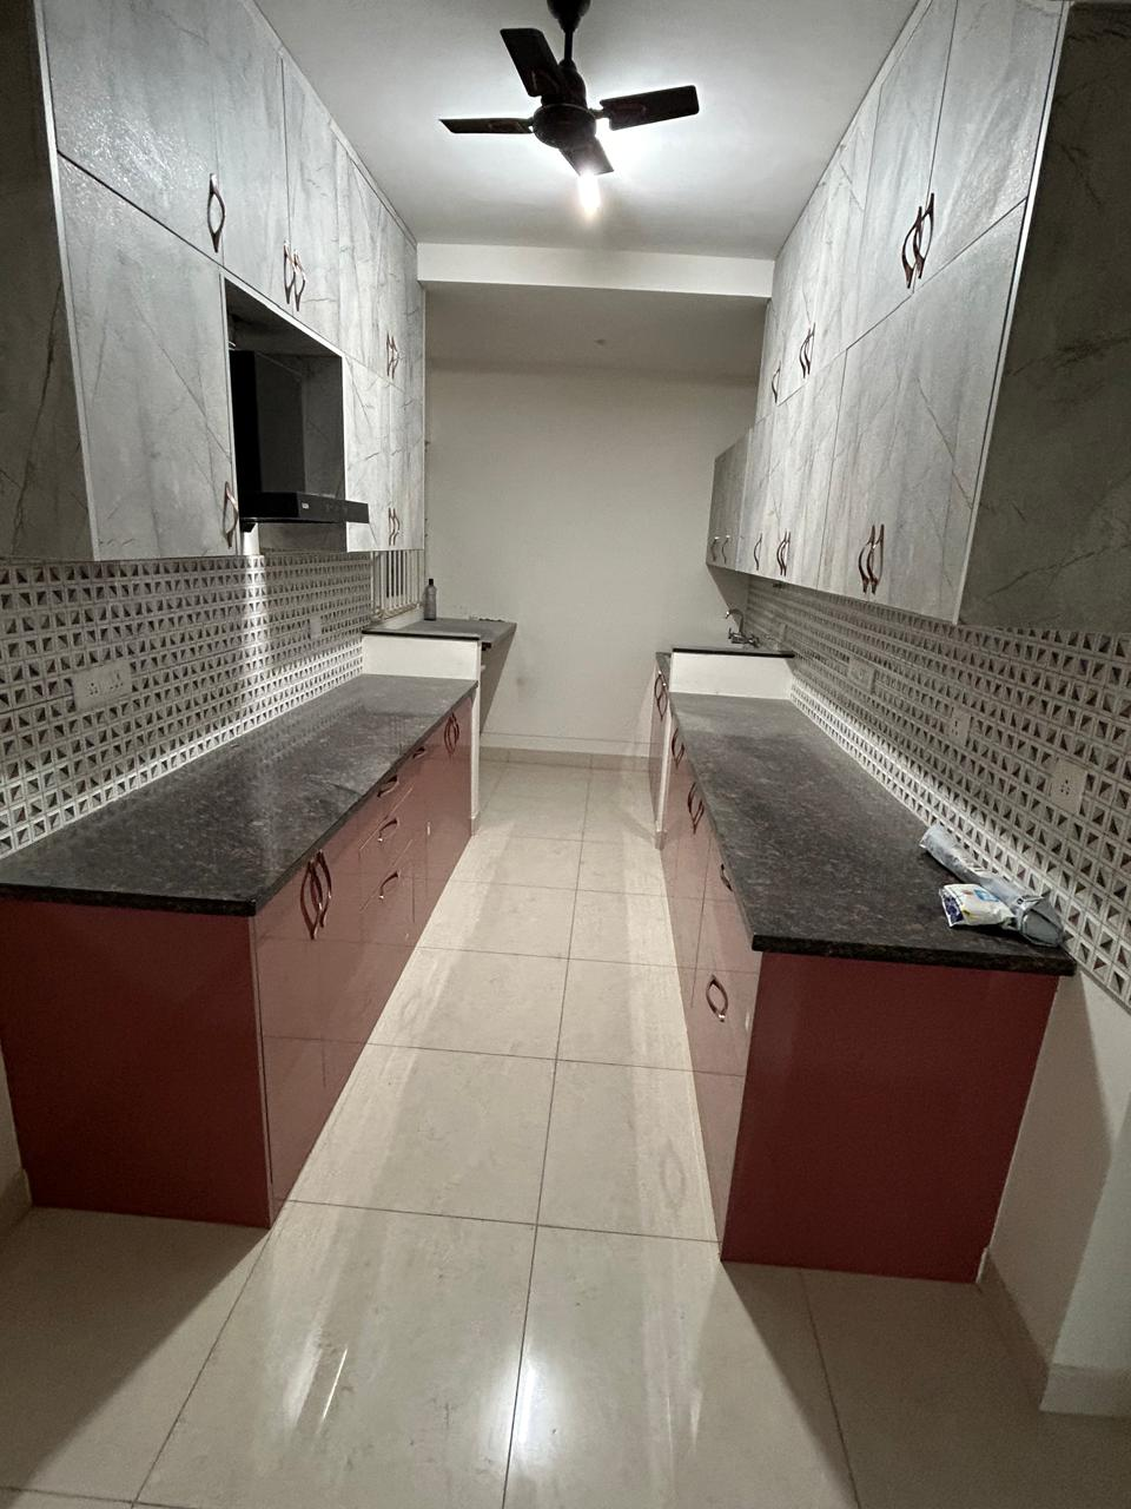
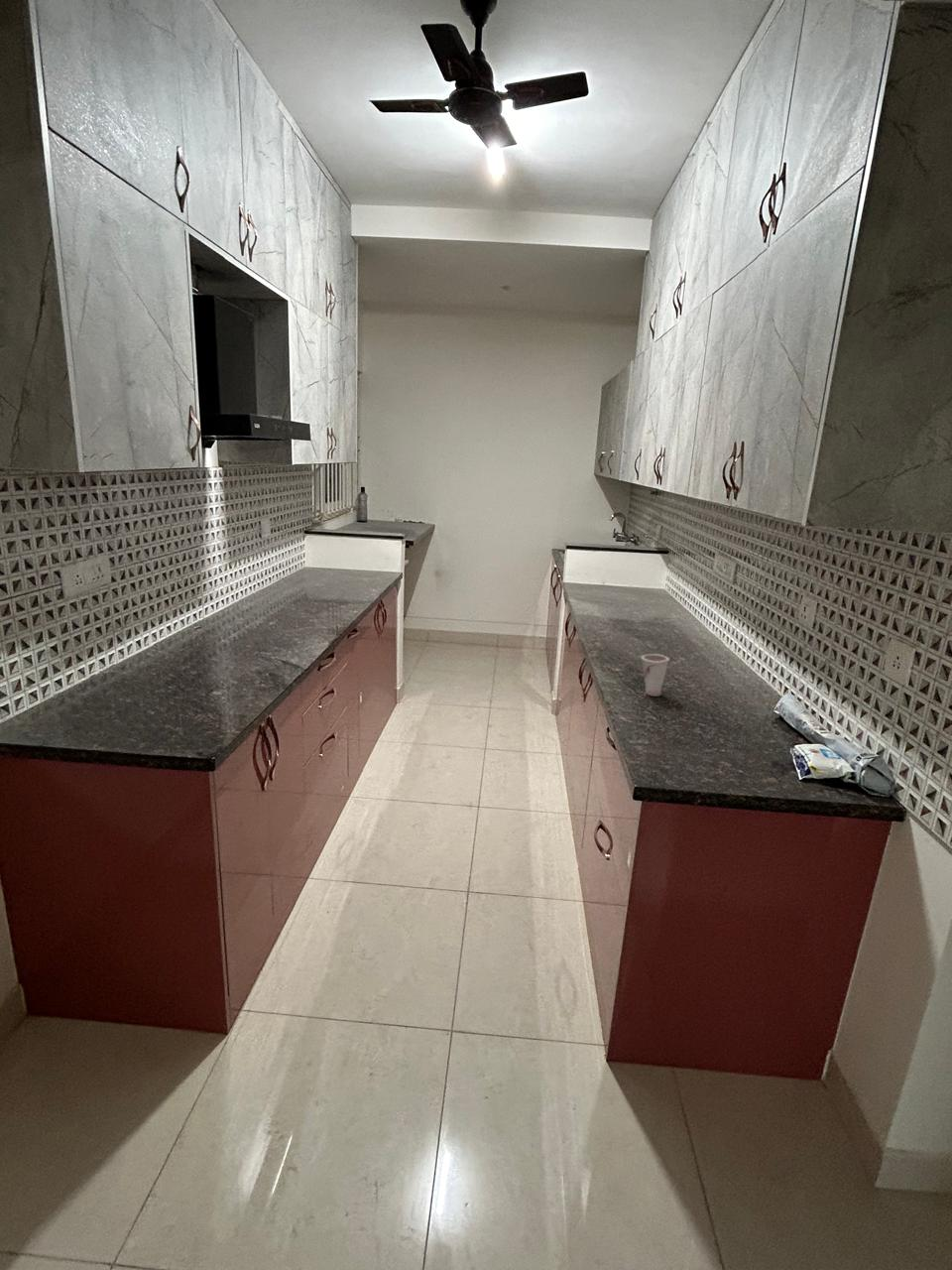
+ cup (653, 675)
